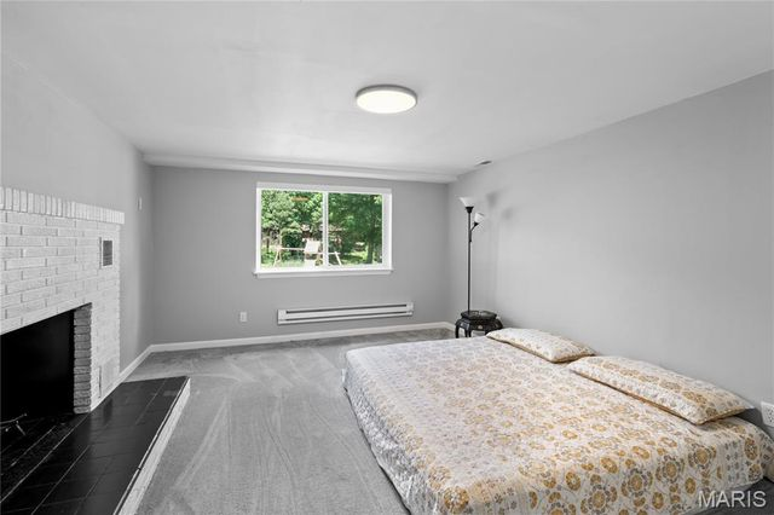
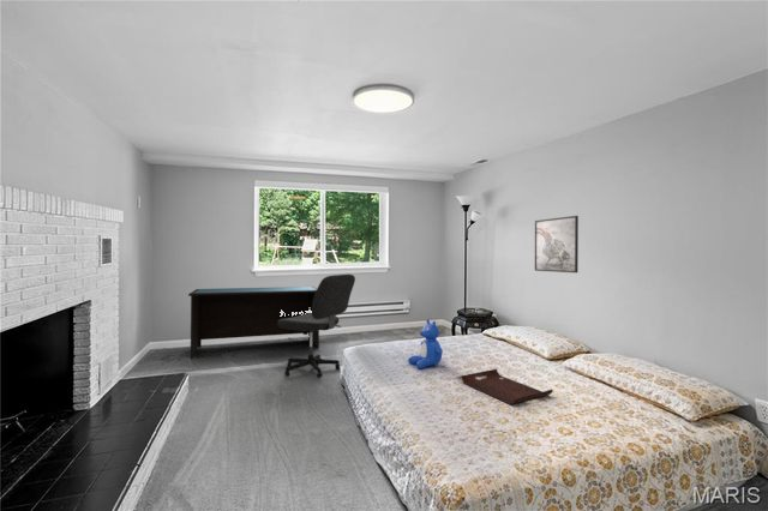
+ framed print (554, 245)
+ serving tray (504, 385)
+ office chair (314, 321)
+ desk (258, 318)
+ teddy bear (425, 342)
